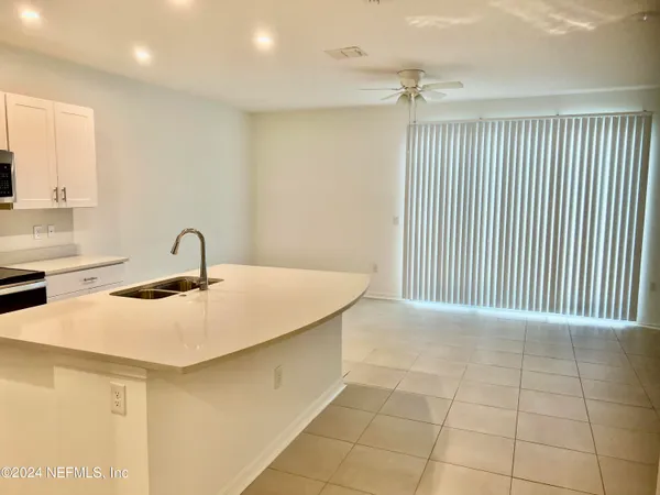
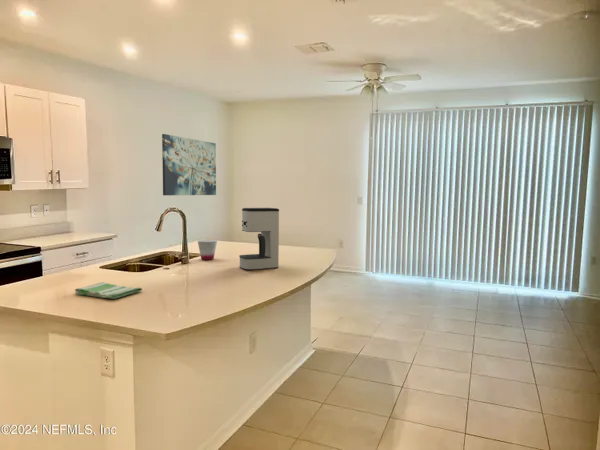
+ dish towel (108, 289)
+ wall art (191, 167)
+ coffee maker (258, 238)
+ cup (207, 250)
